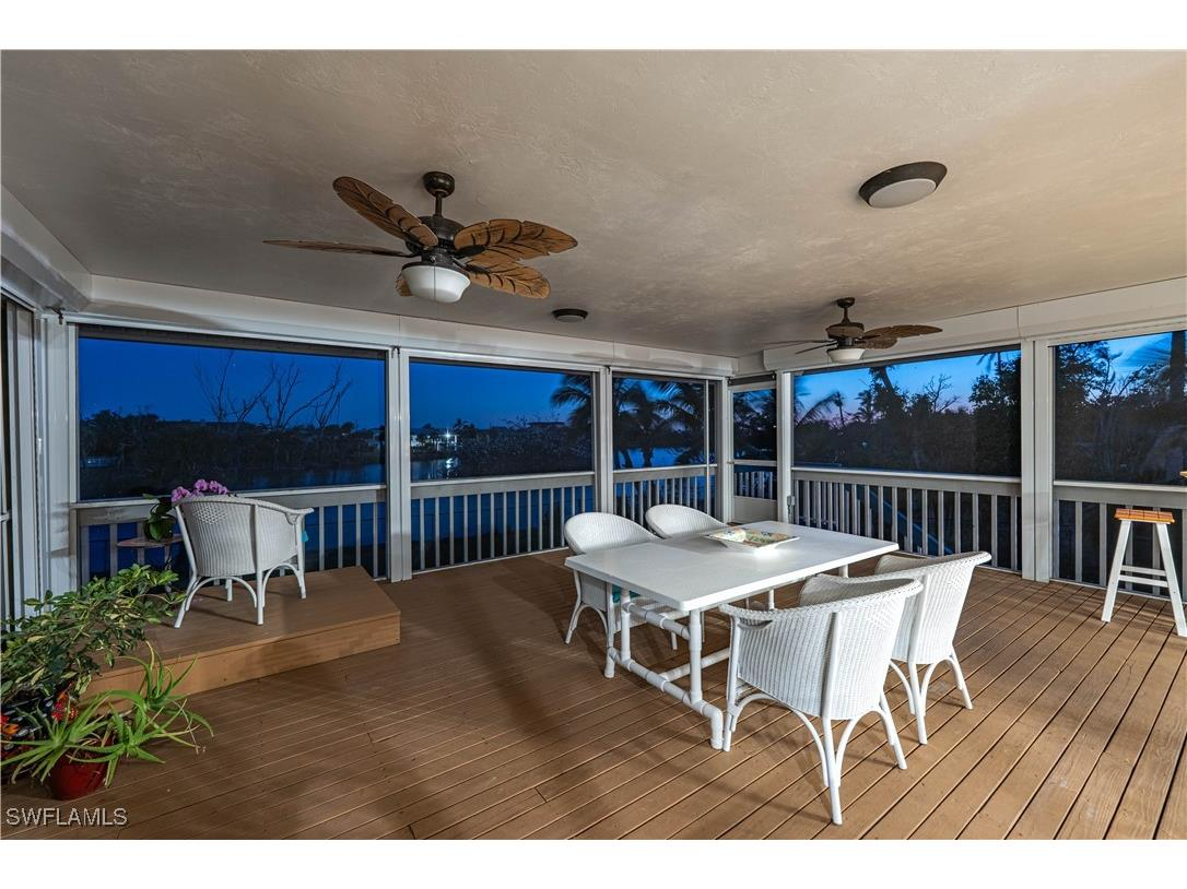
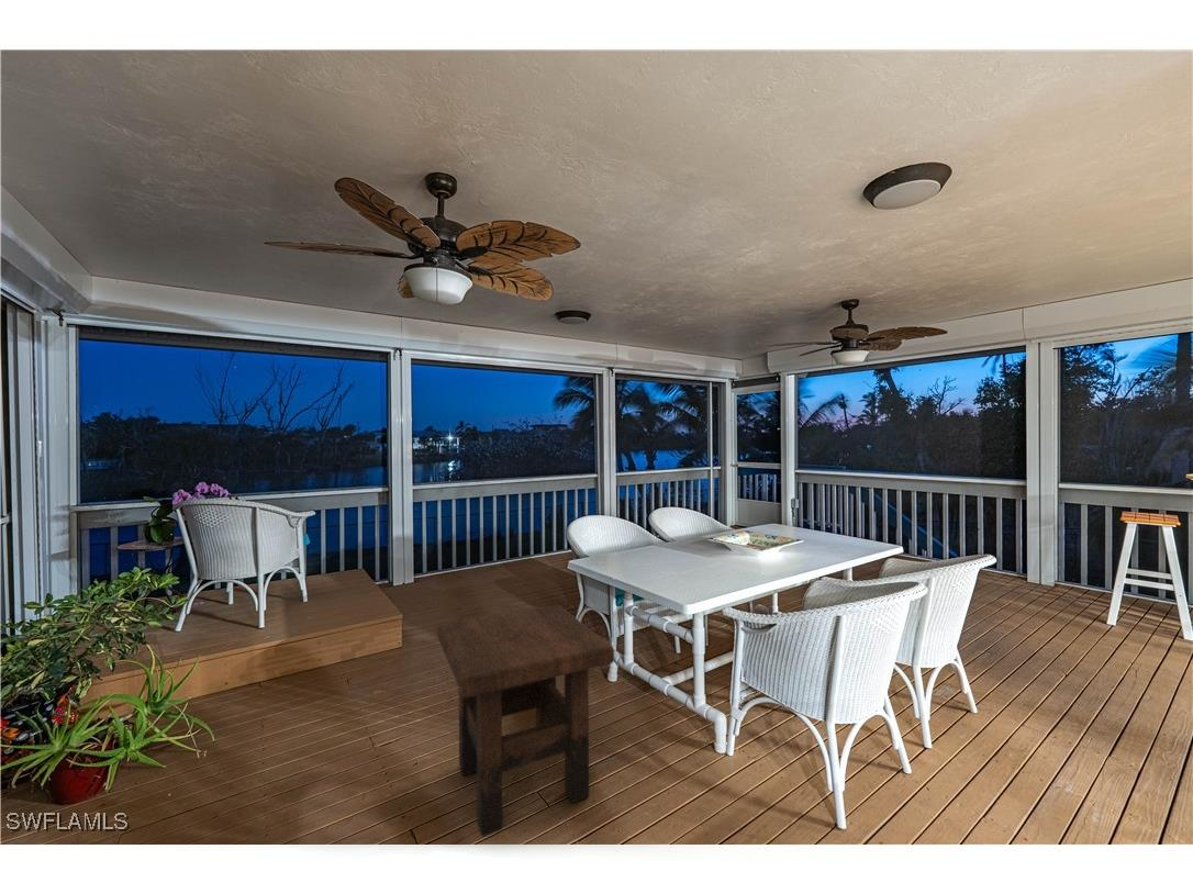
+ side table (521, 707)
